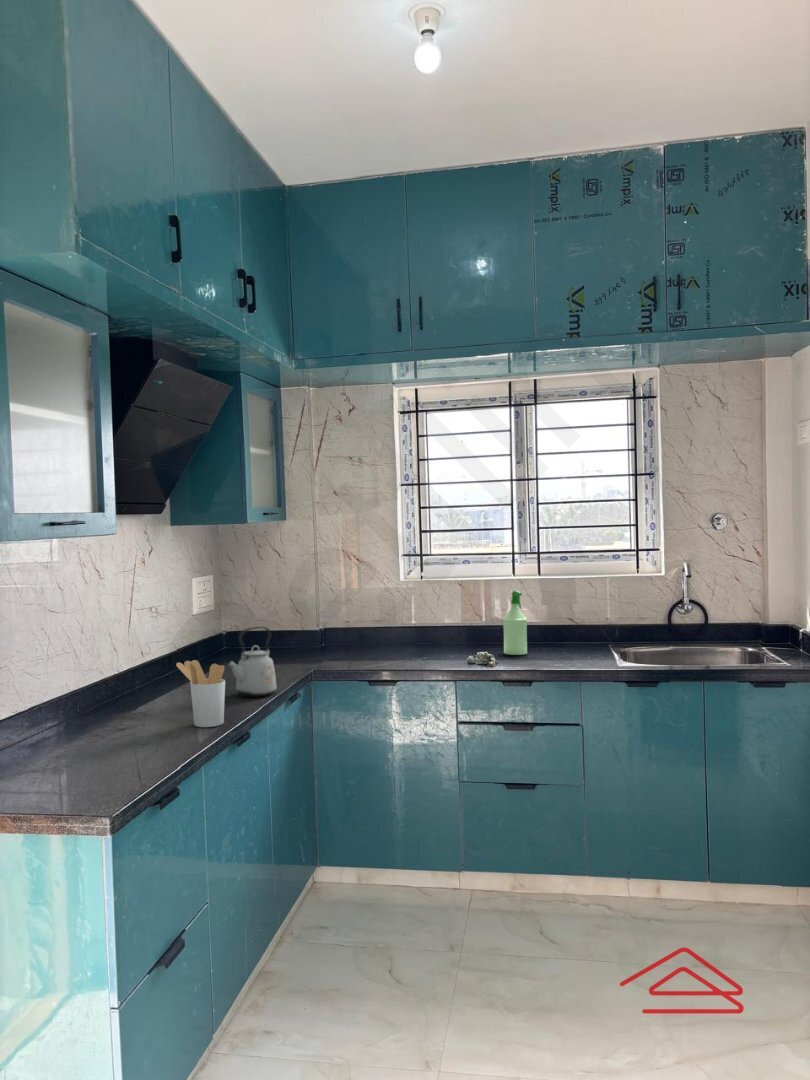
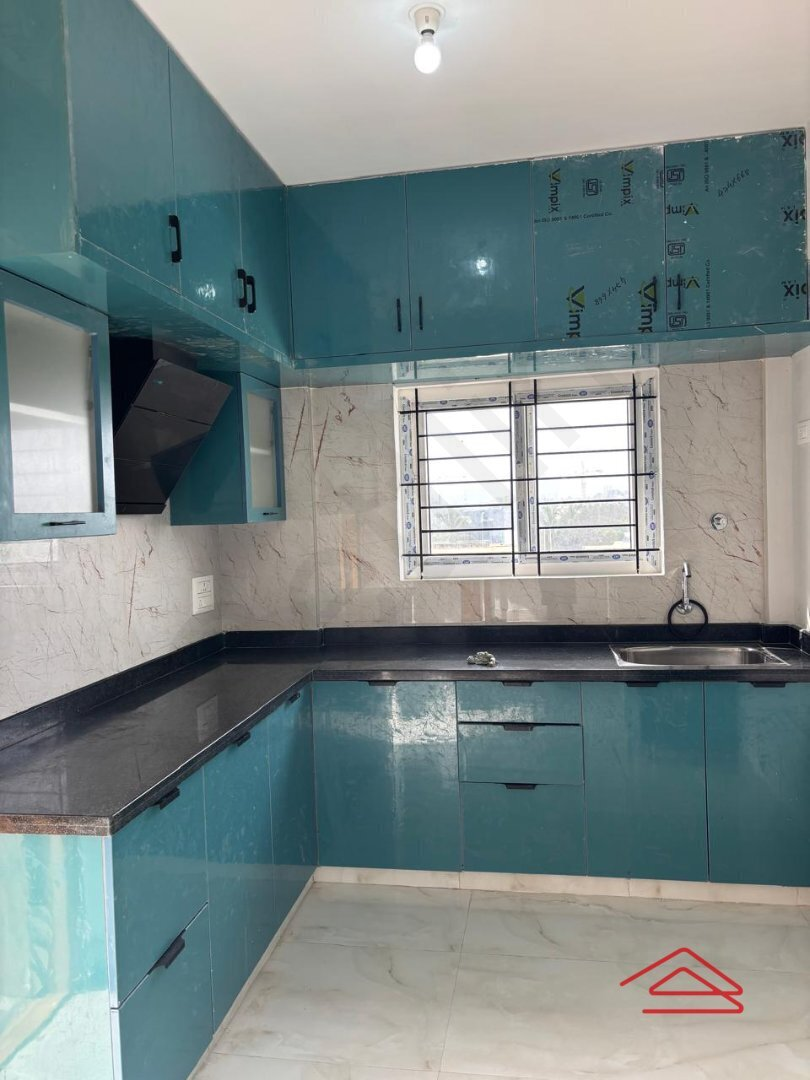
- kettle (249, 661)
- spray bottle (514, 622)
- utensil holder (201, 691)
